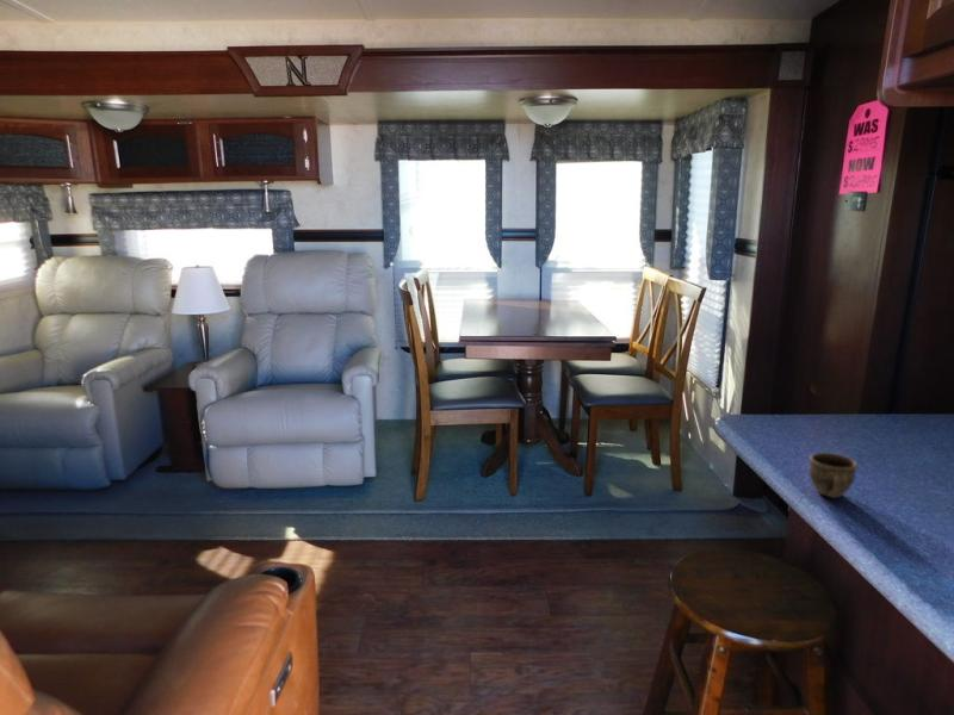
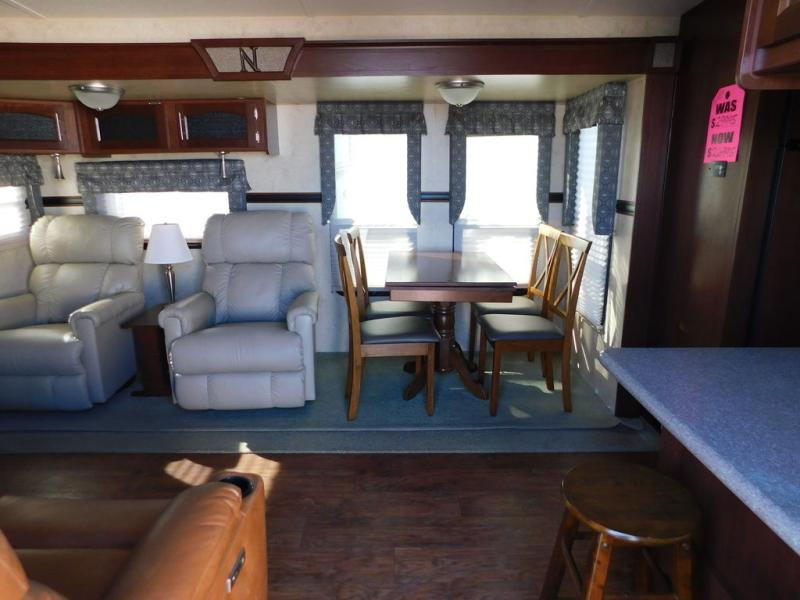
- cup (831, 479)
